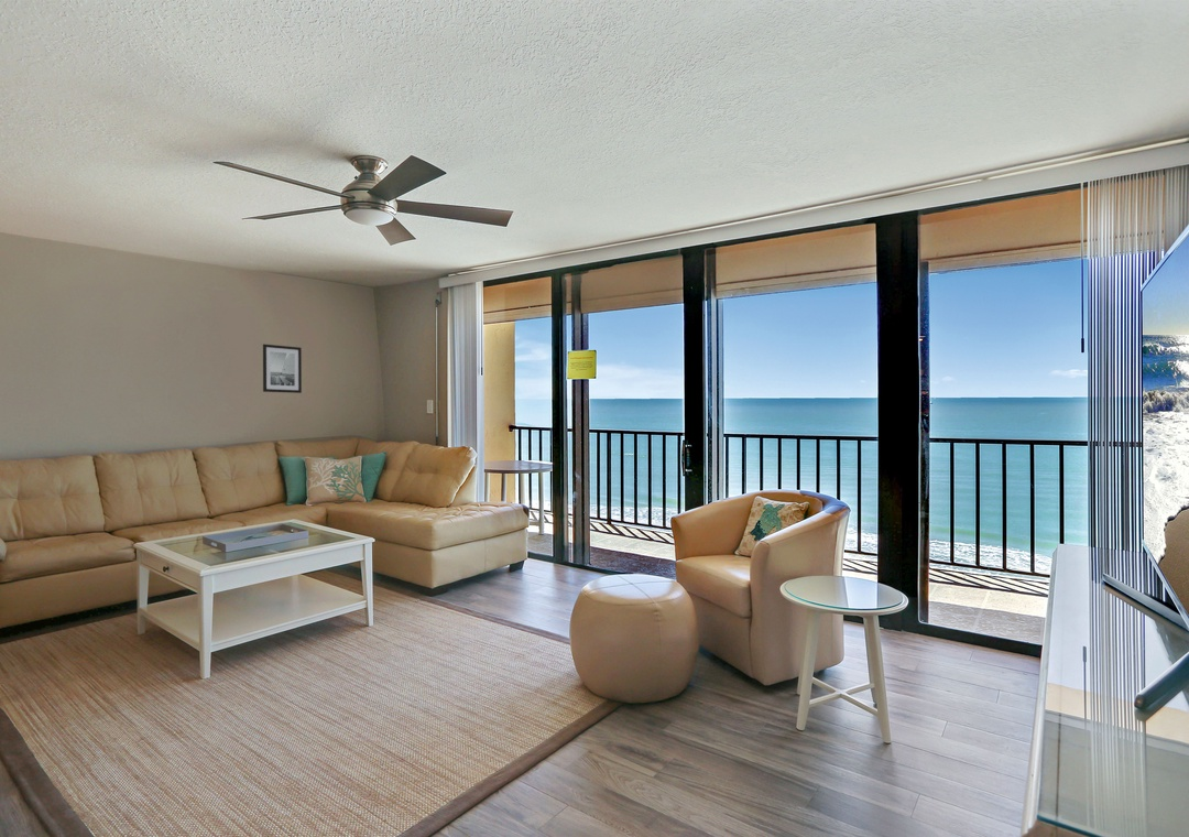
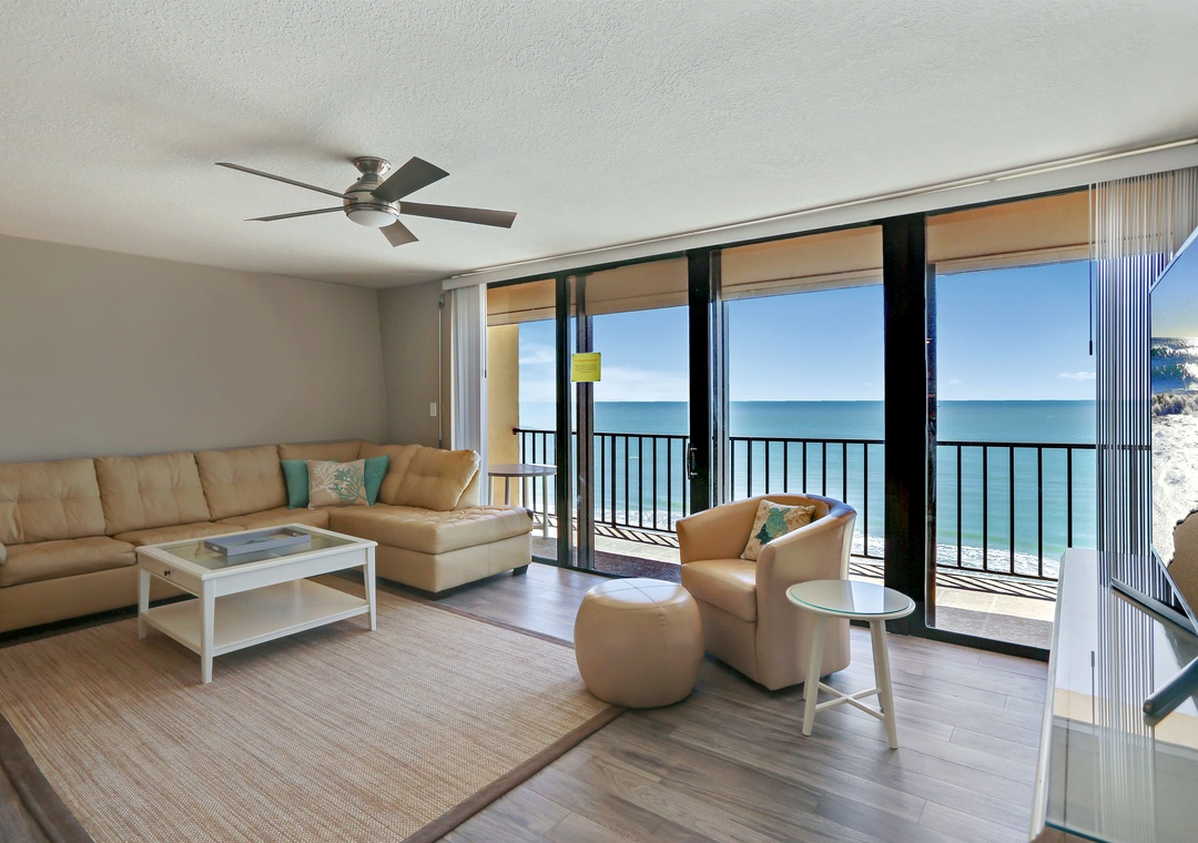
- wall art (282, 369)
